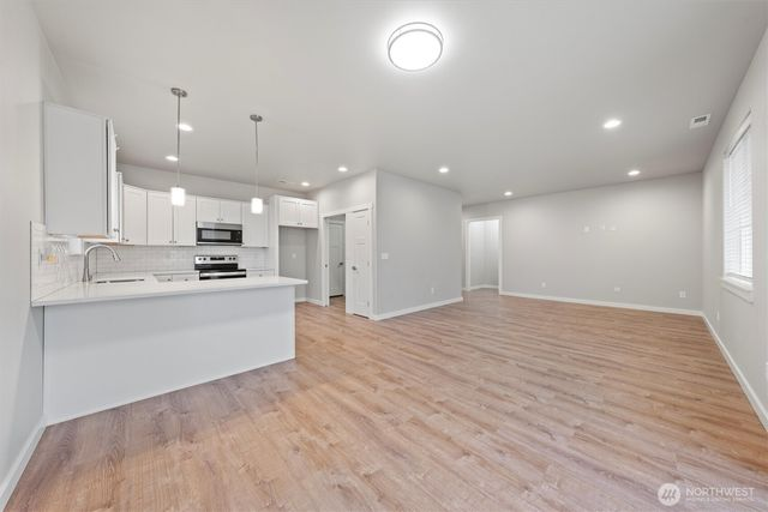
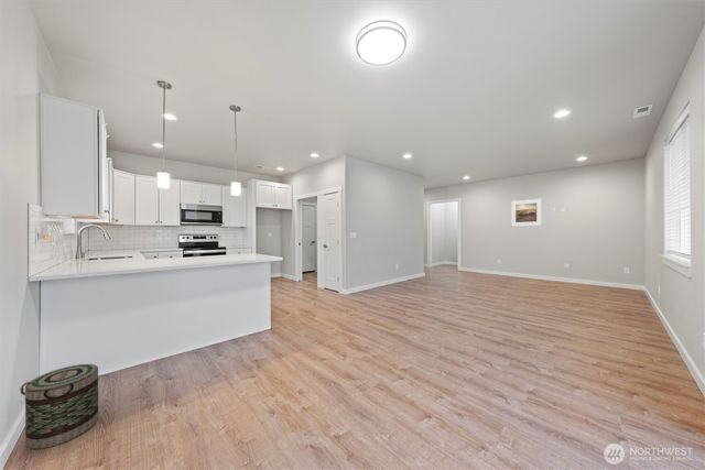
+ basket (62, 402)
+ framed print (525, 212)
